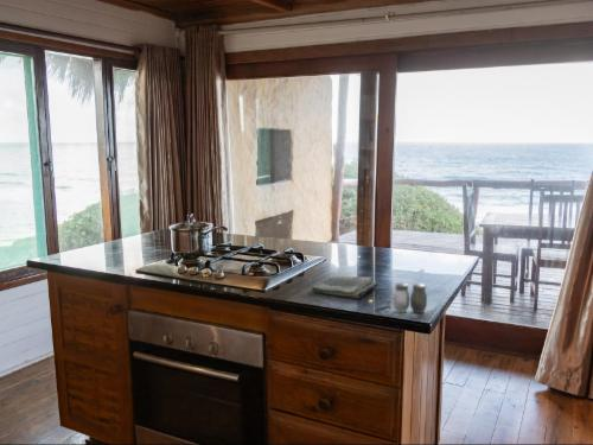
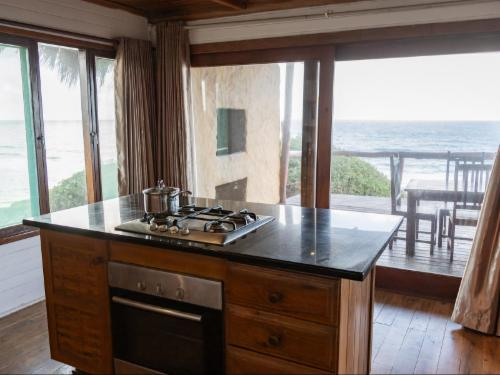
- salt and pepper shaker (410, 297)
- dish towel (345, 285)
